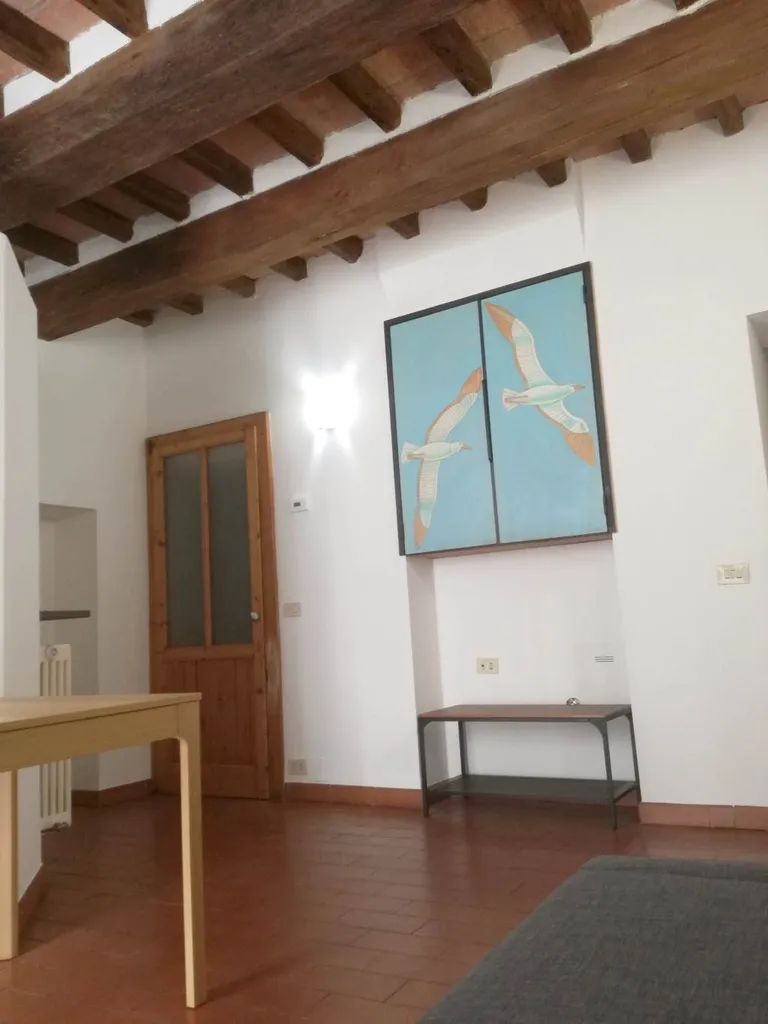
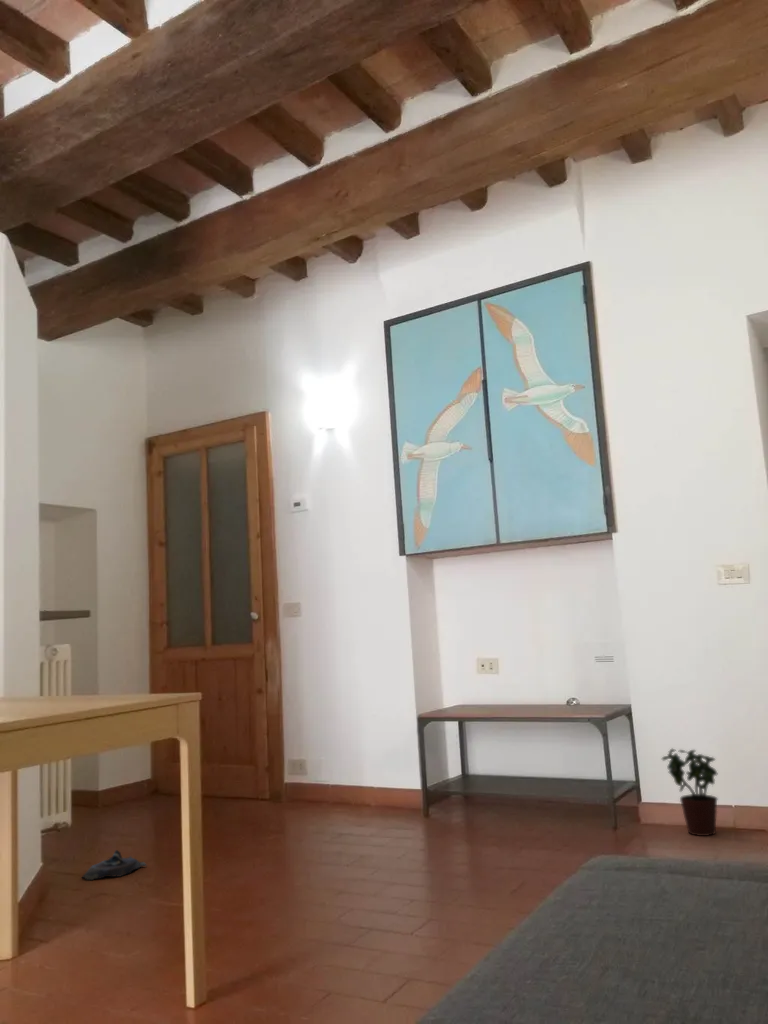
+ potted plant (695, 788)
+ shoes (115, 860)
